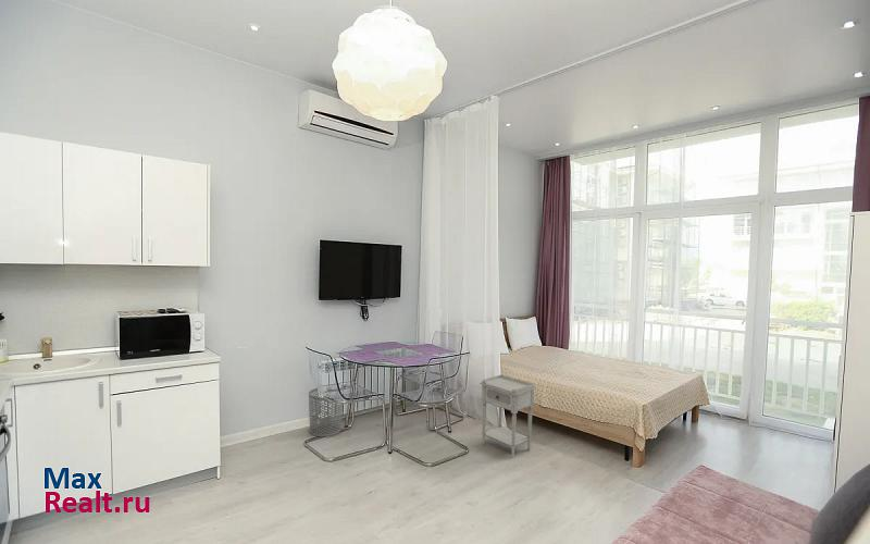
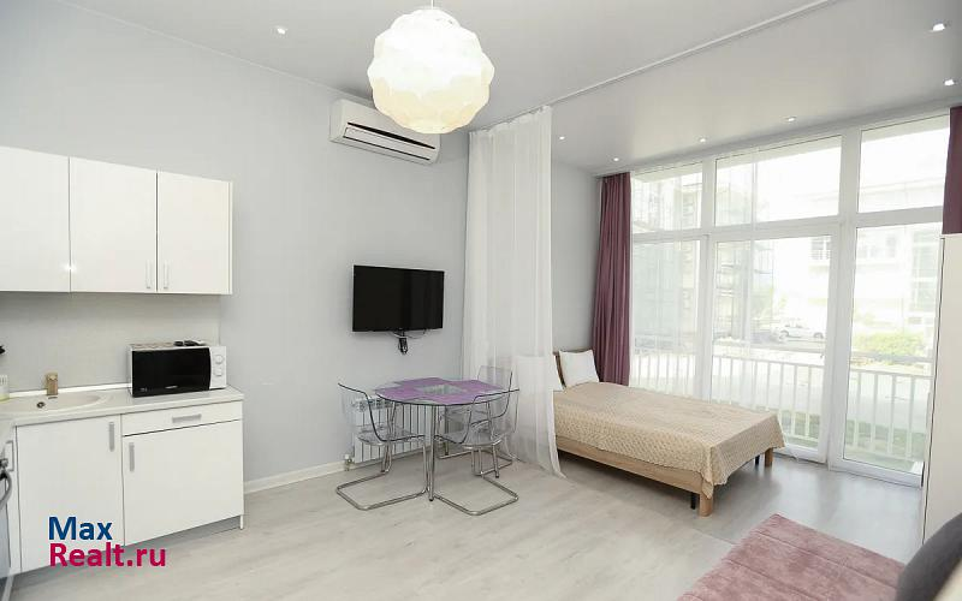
- waste bin (325, 411)
- nightstand (501, 415)
